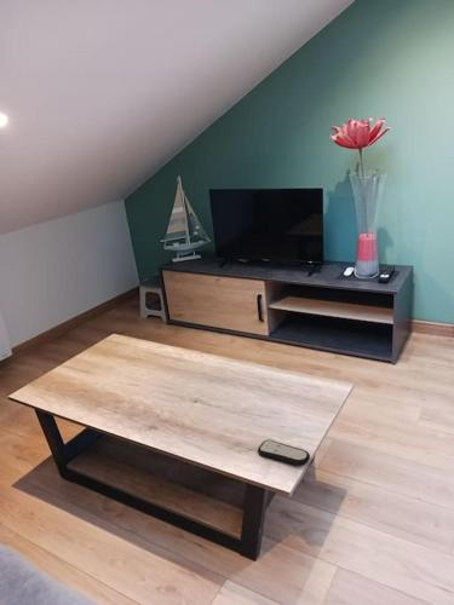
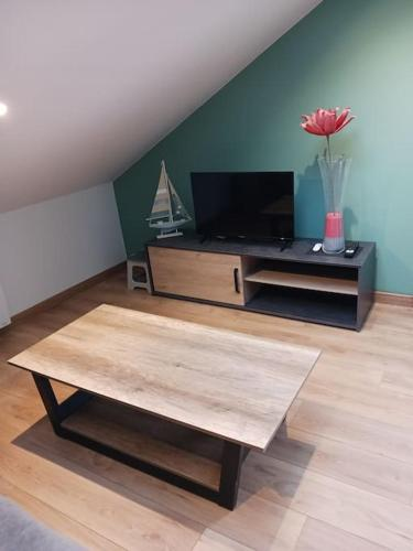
- remote control (283, 453)
